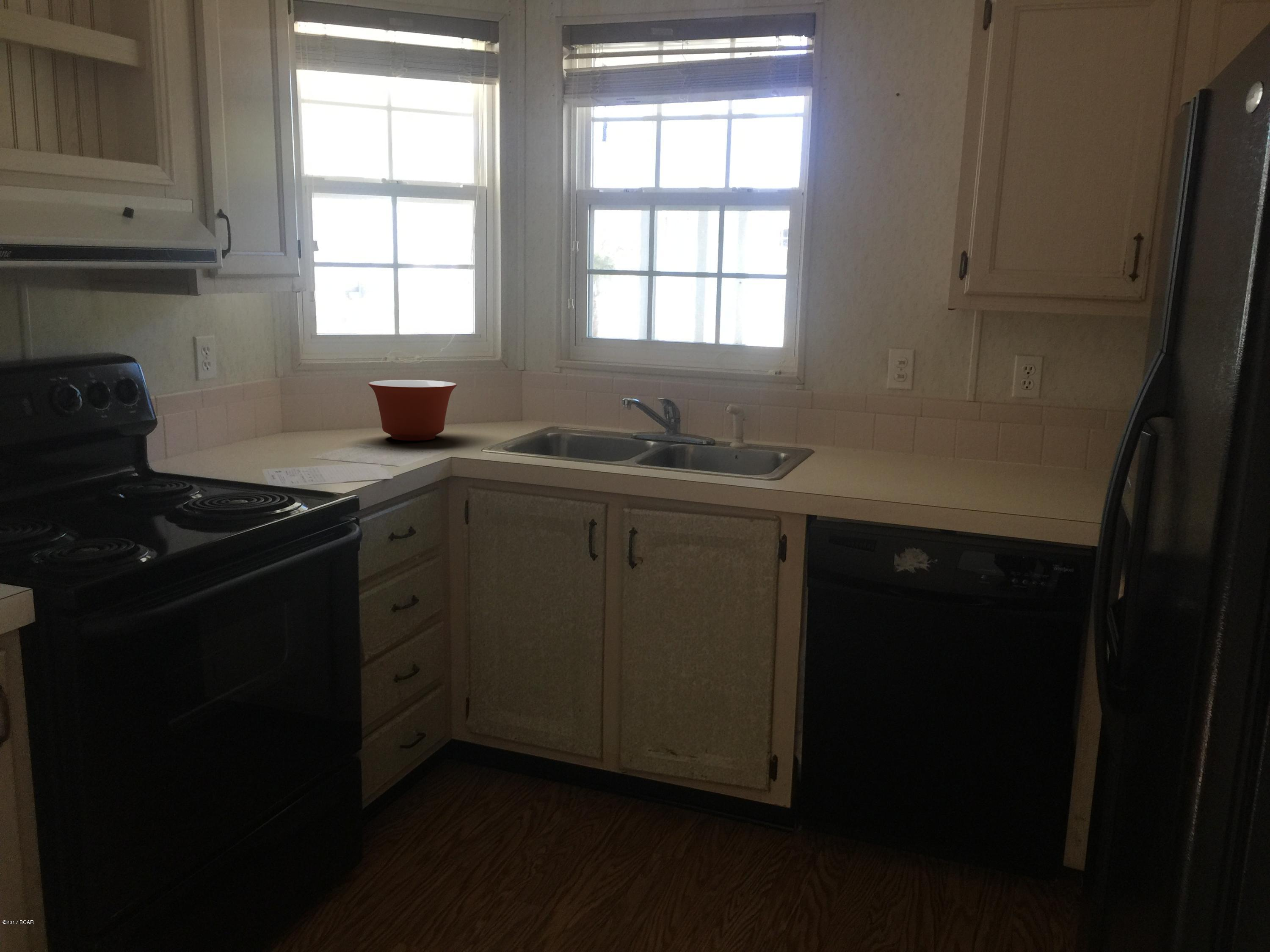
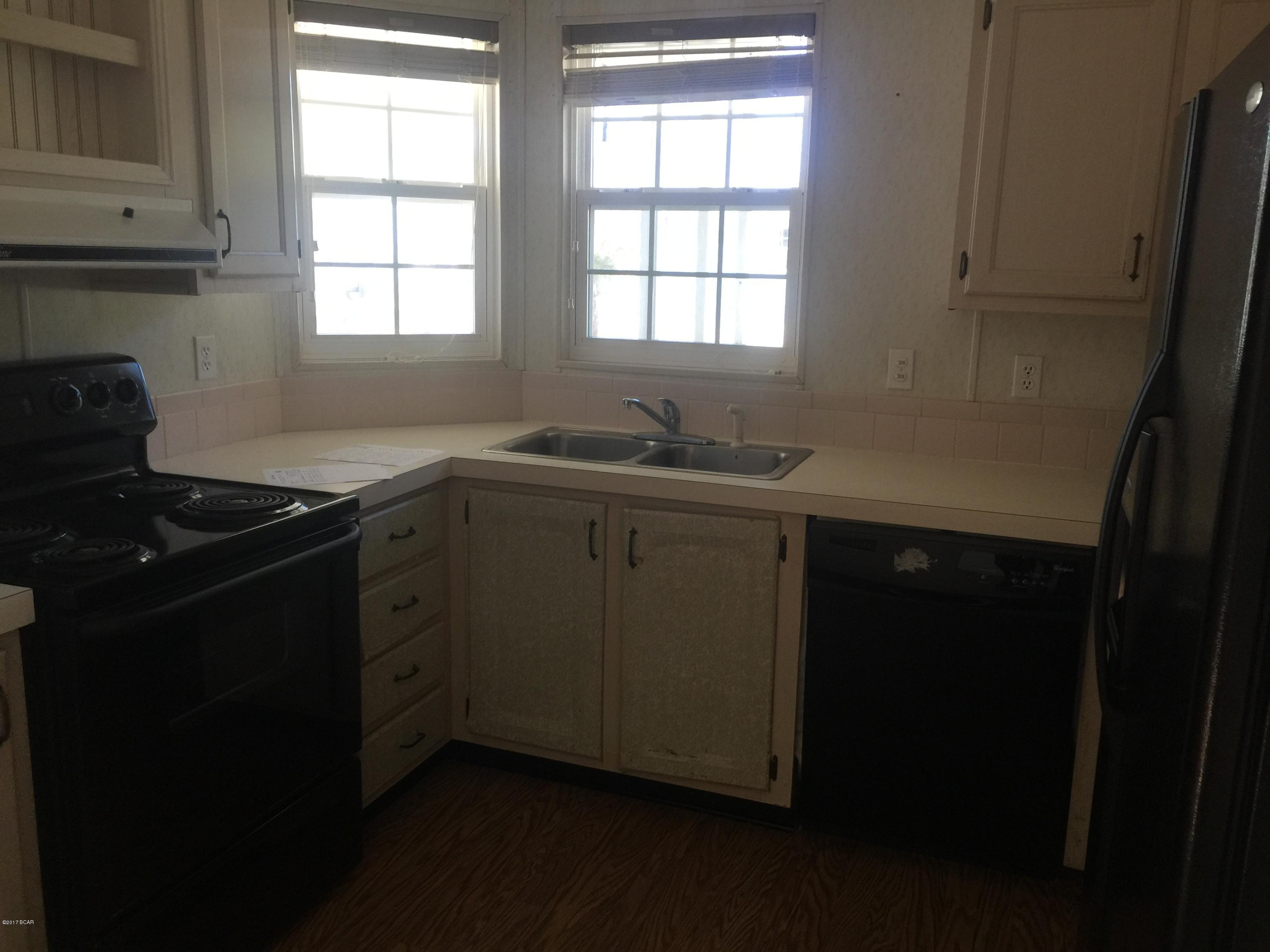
- mixing bowl (413, 410)
